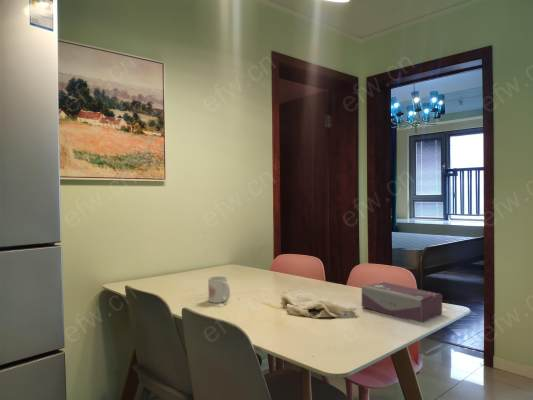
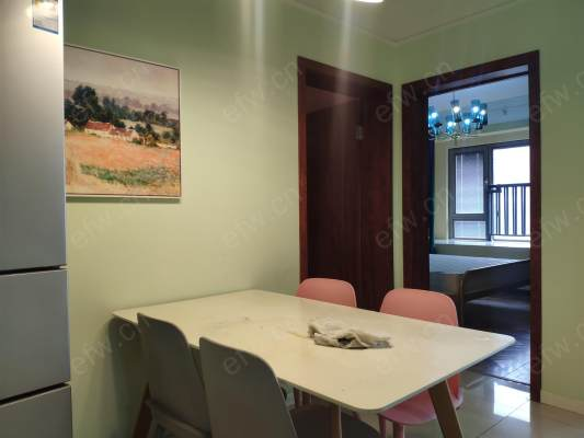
- mug (220, 289)
- tissue box (400, 299)
